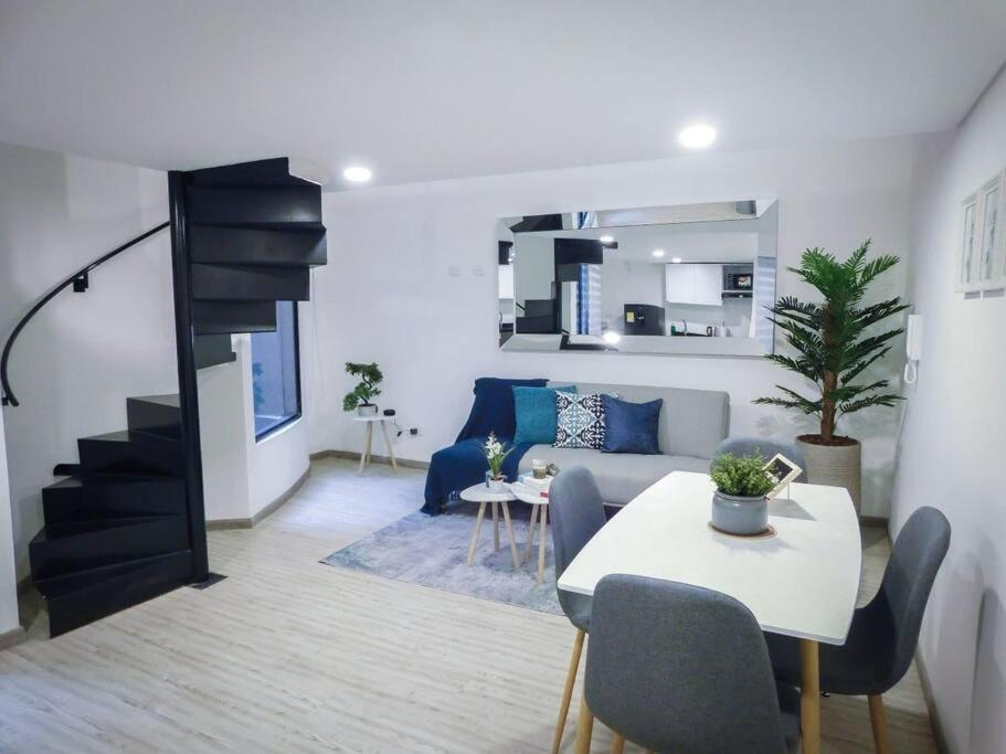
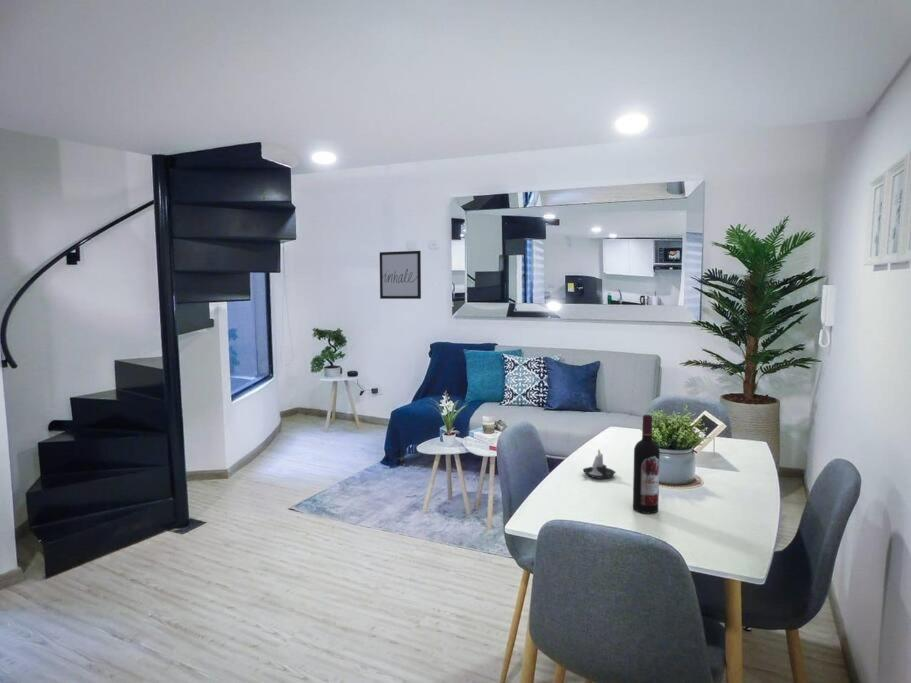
+ wine bottle (646, 462)
+ candle (597, 462)
+ wall art (399, 275)
